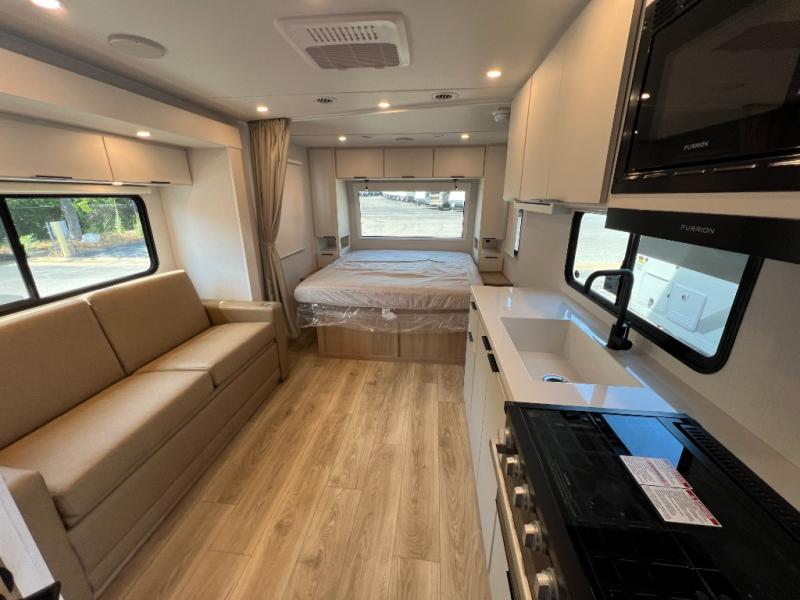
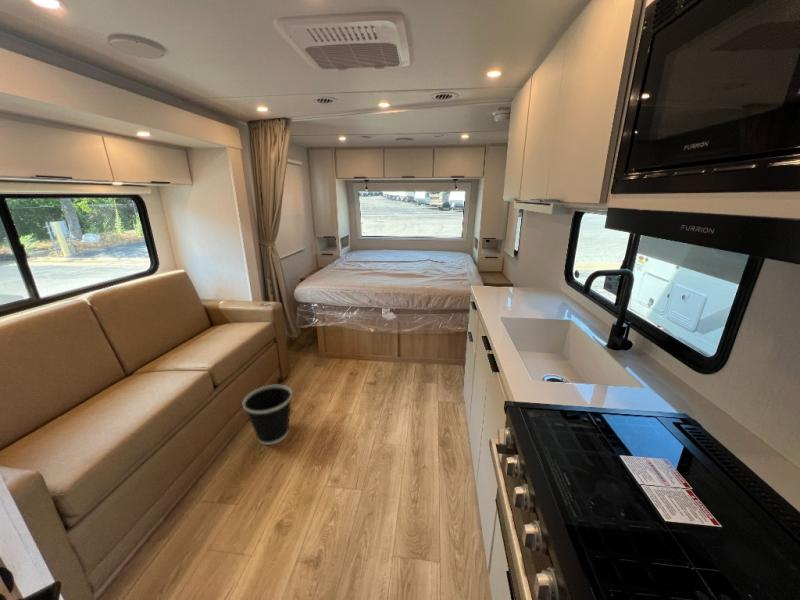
+ wastebasket (270, 416)
